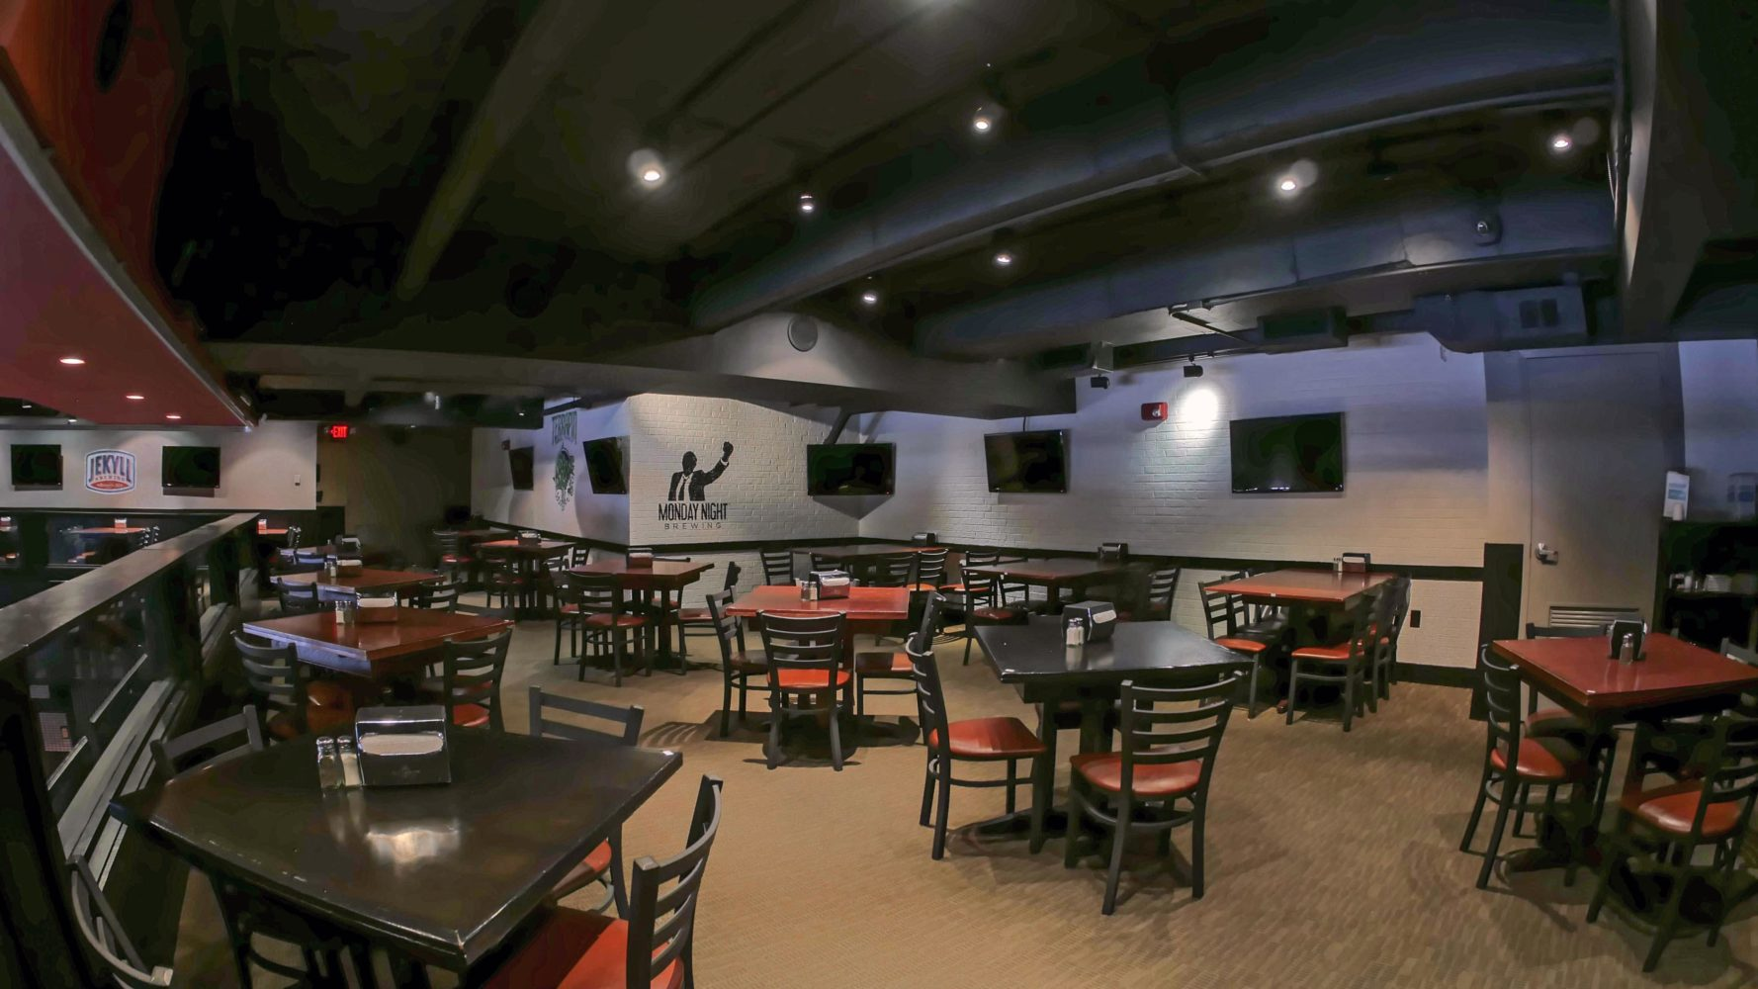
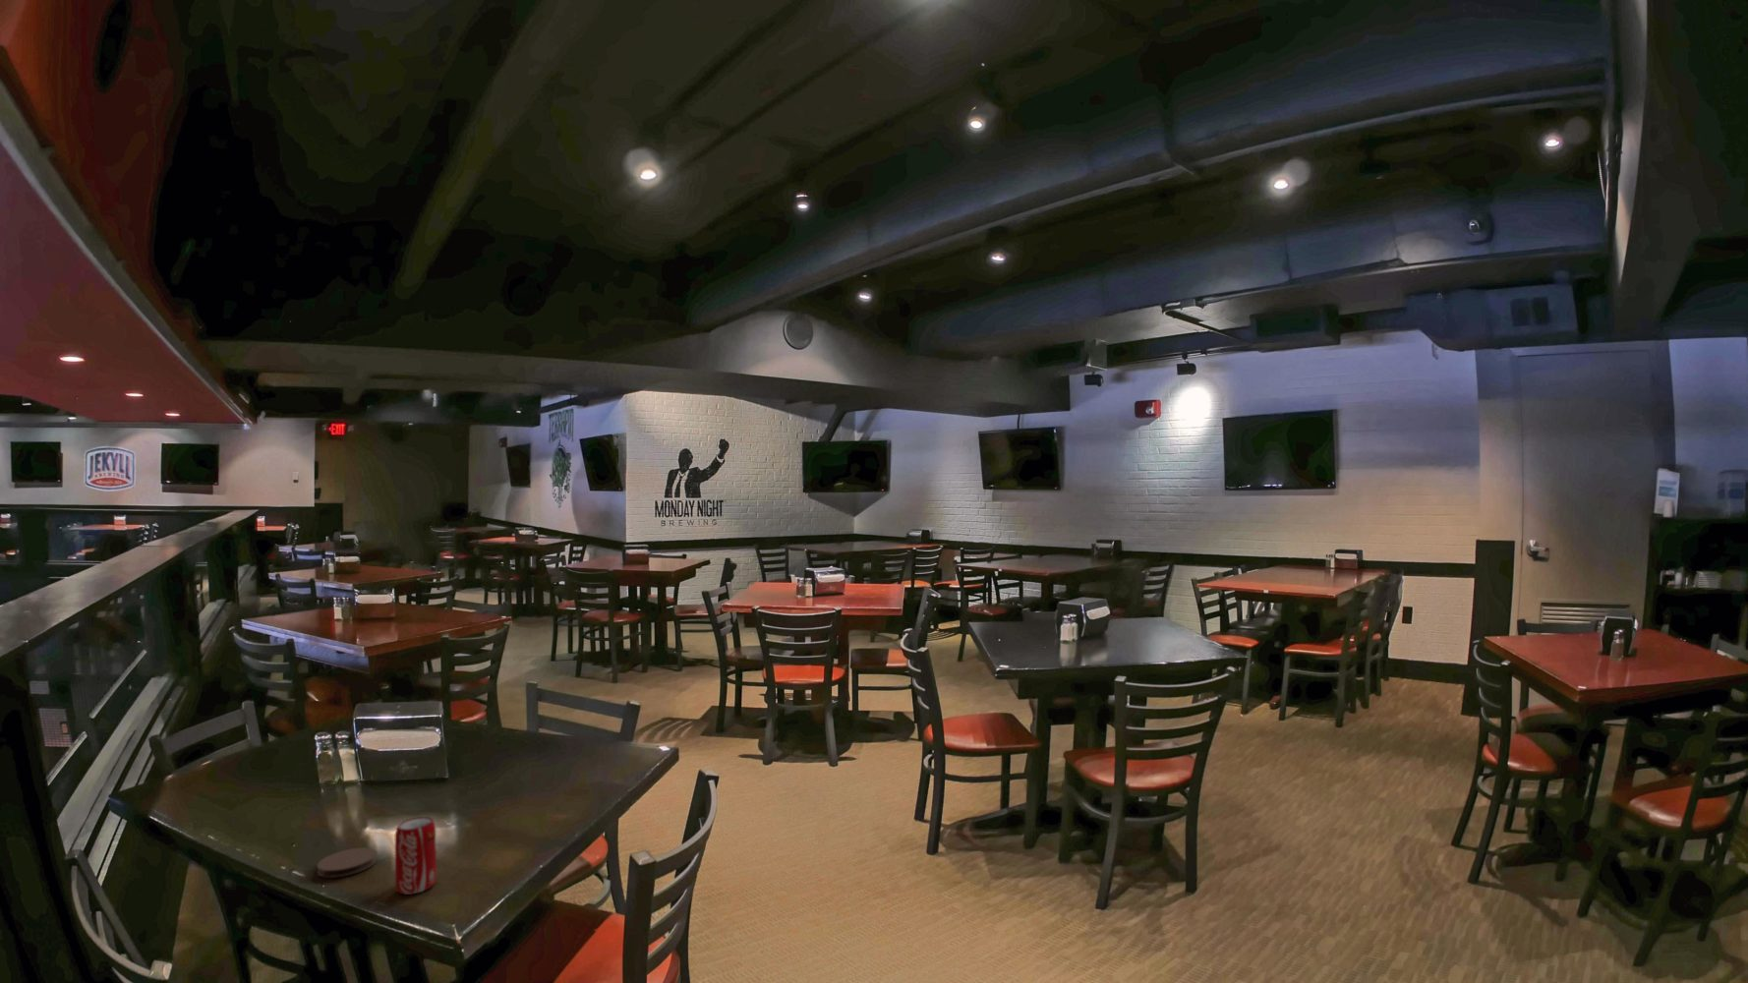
+ beverage can (415, 855)
+ coaster (347, 862)
